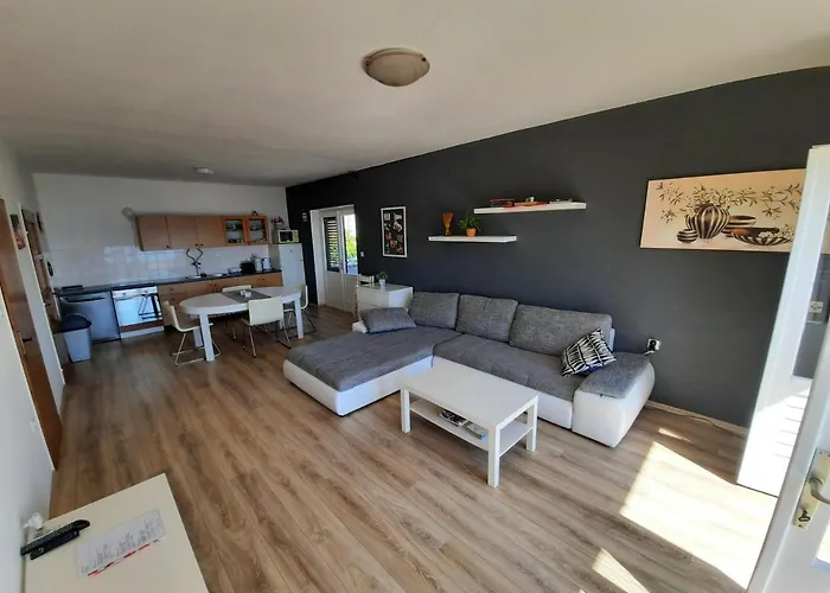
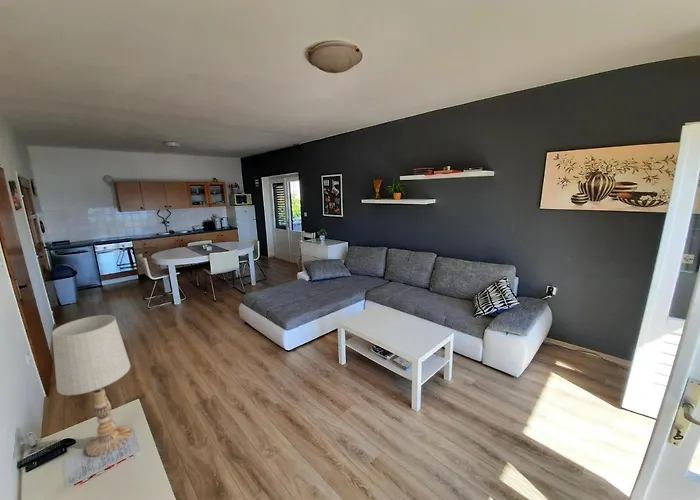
+ table lamp (97, 385)
